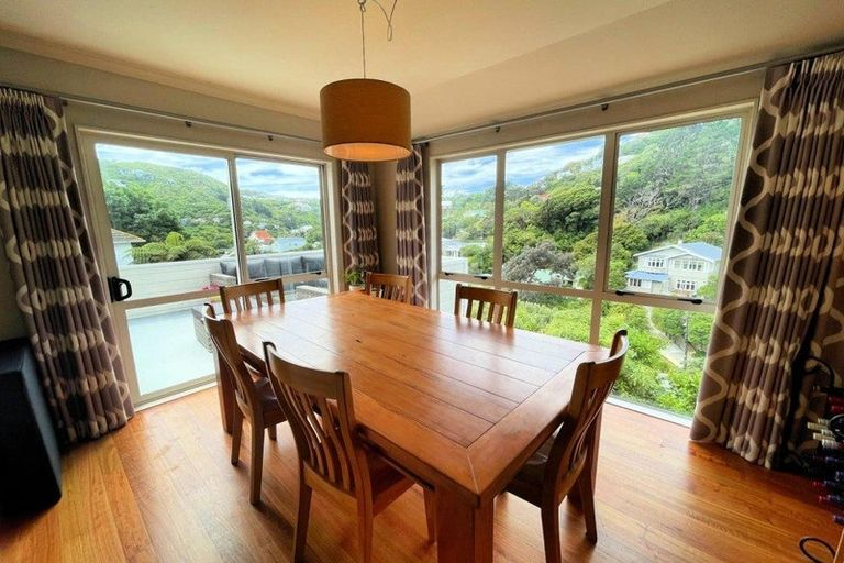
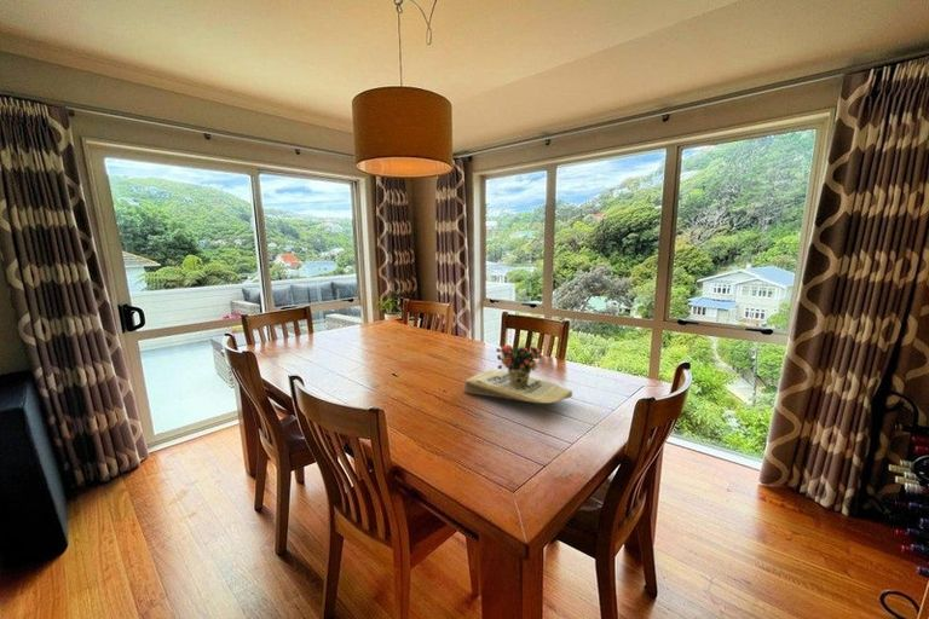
+ flower arrangement (514, 370)
